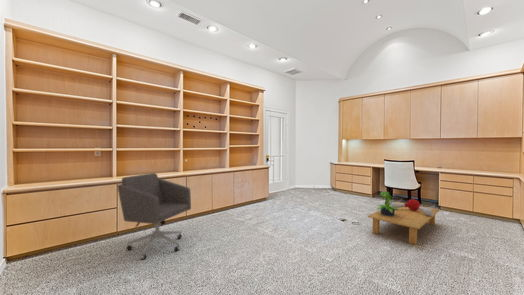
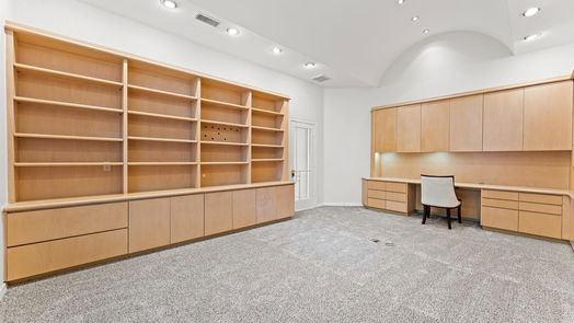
- coffee table (405, 220)
- office chair (156, 211)
- potted plant (387, 202)
- water molecule (412, 205)
